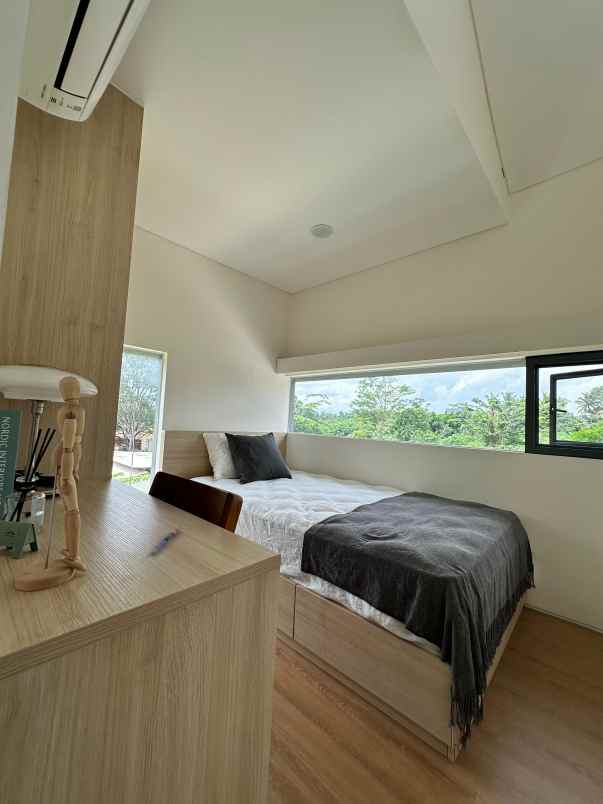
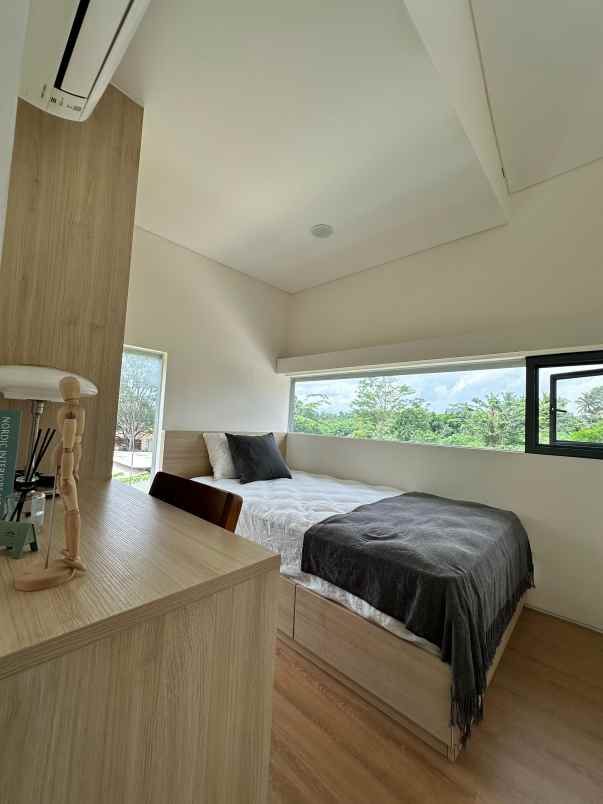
- pen (167, 538)
